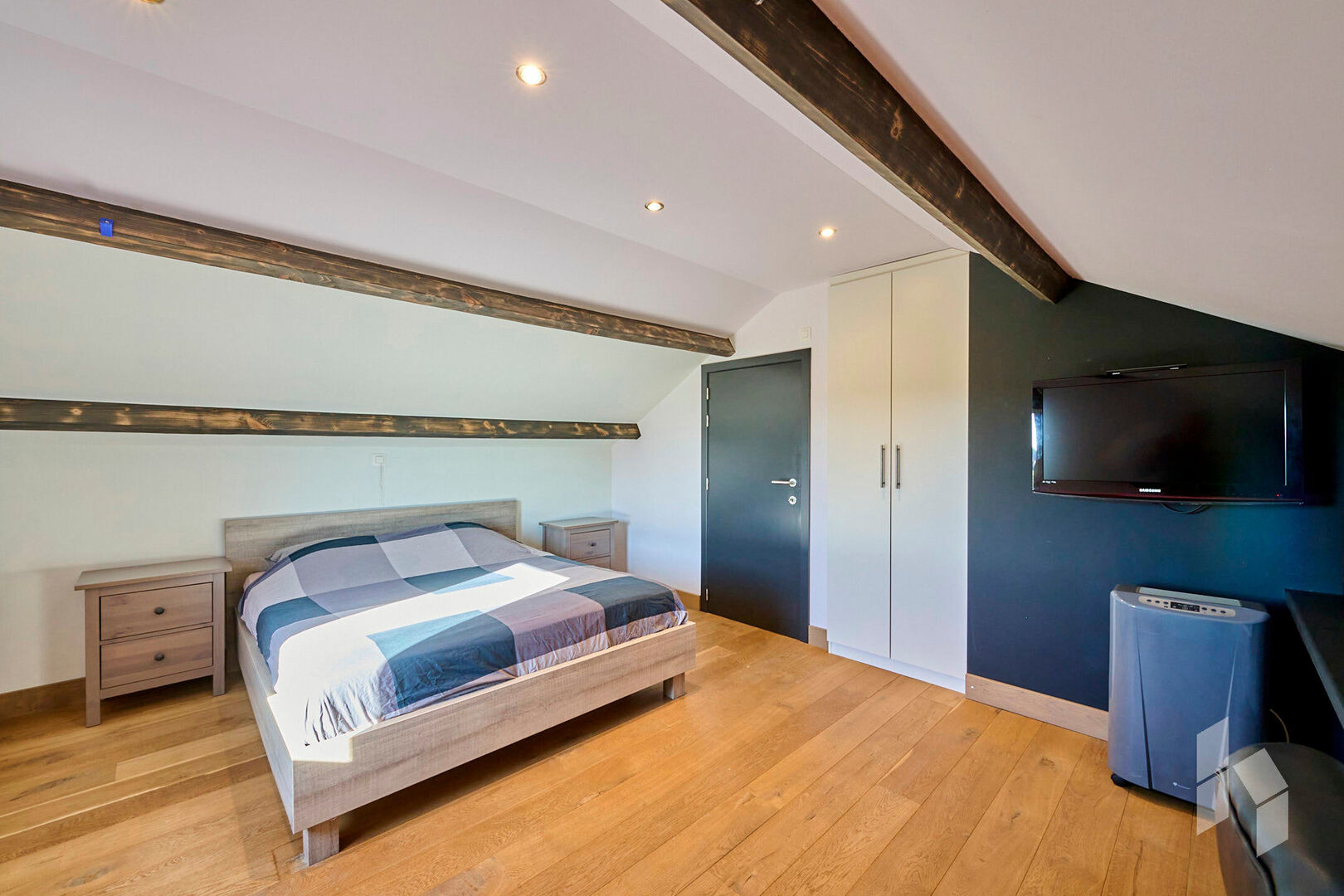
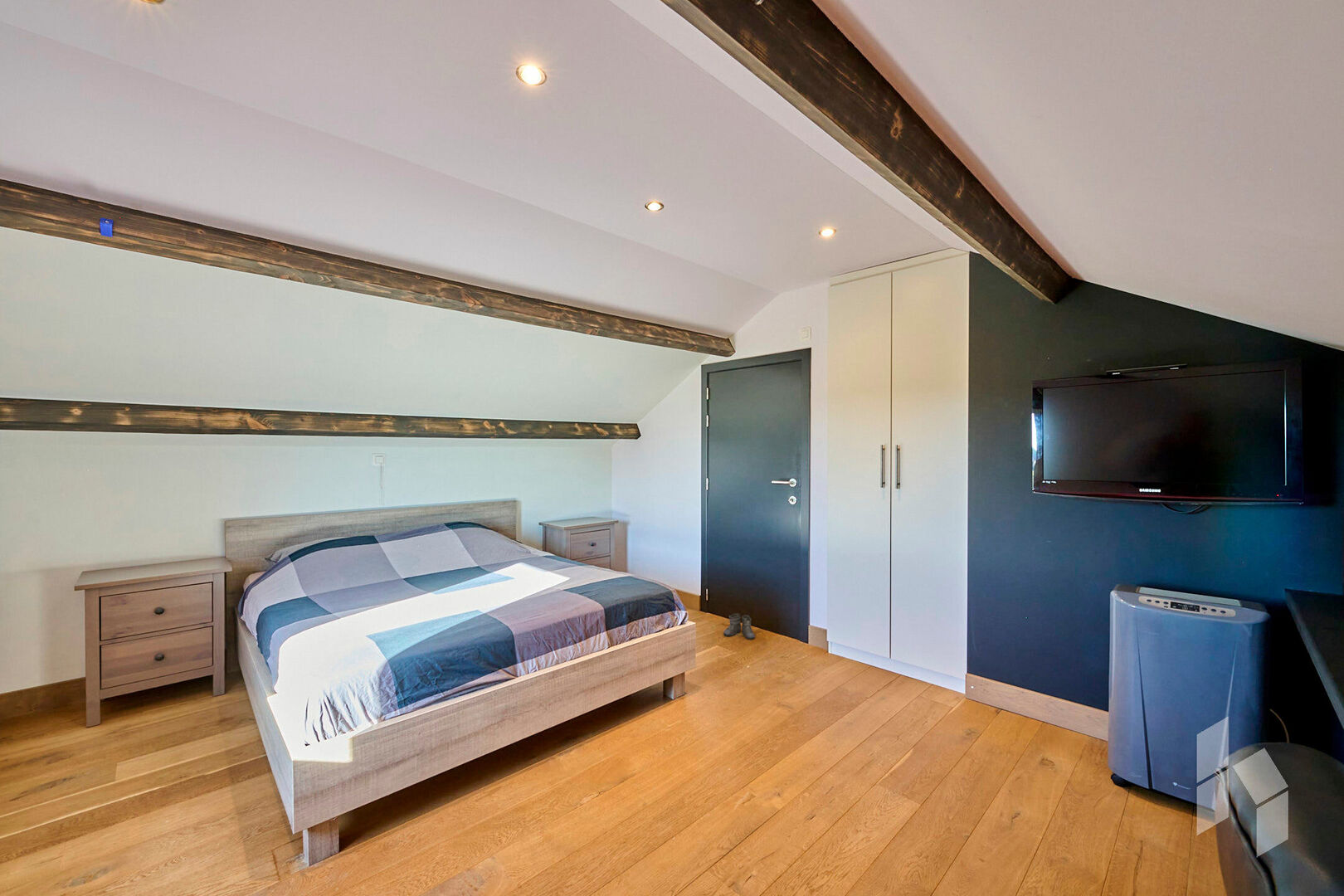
+ boots (738, 626)
